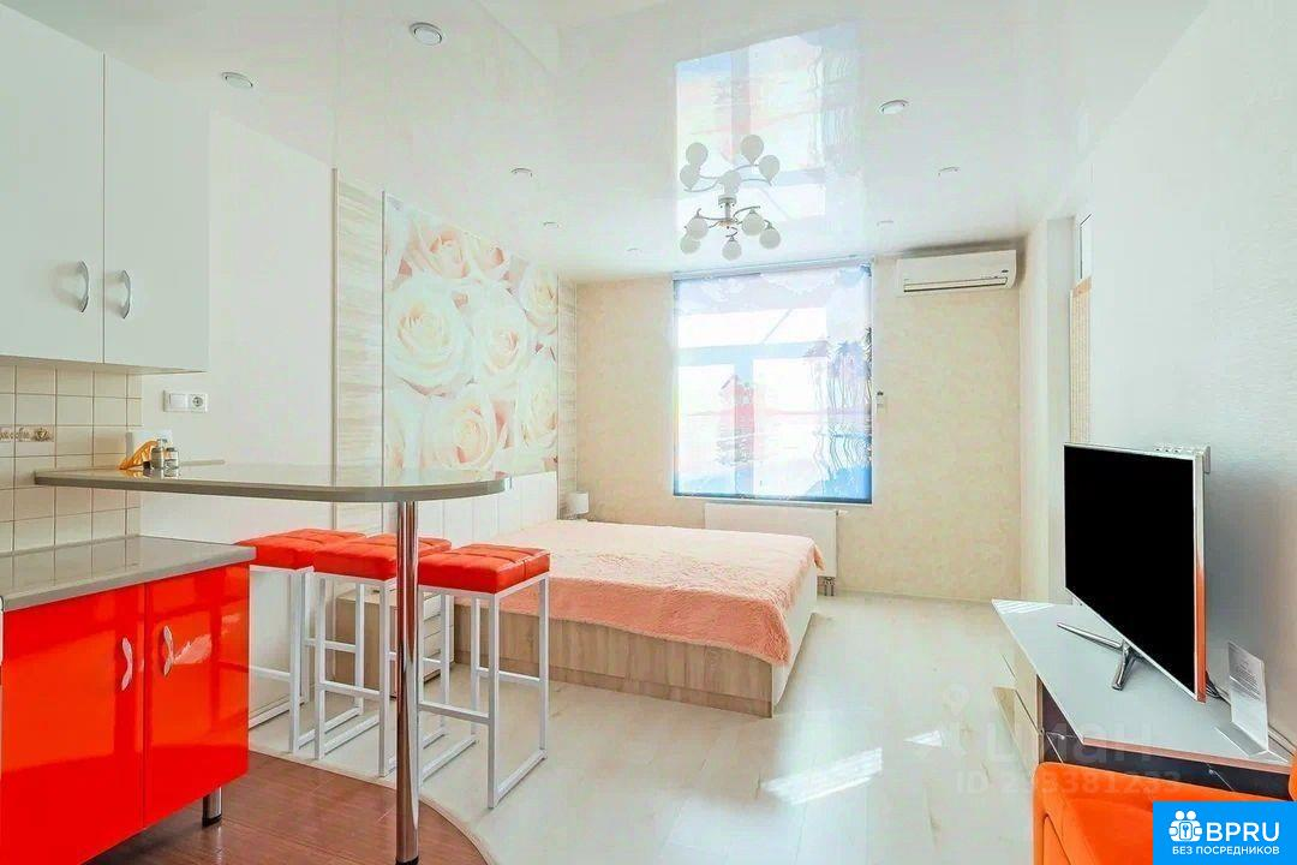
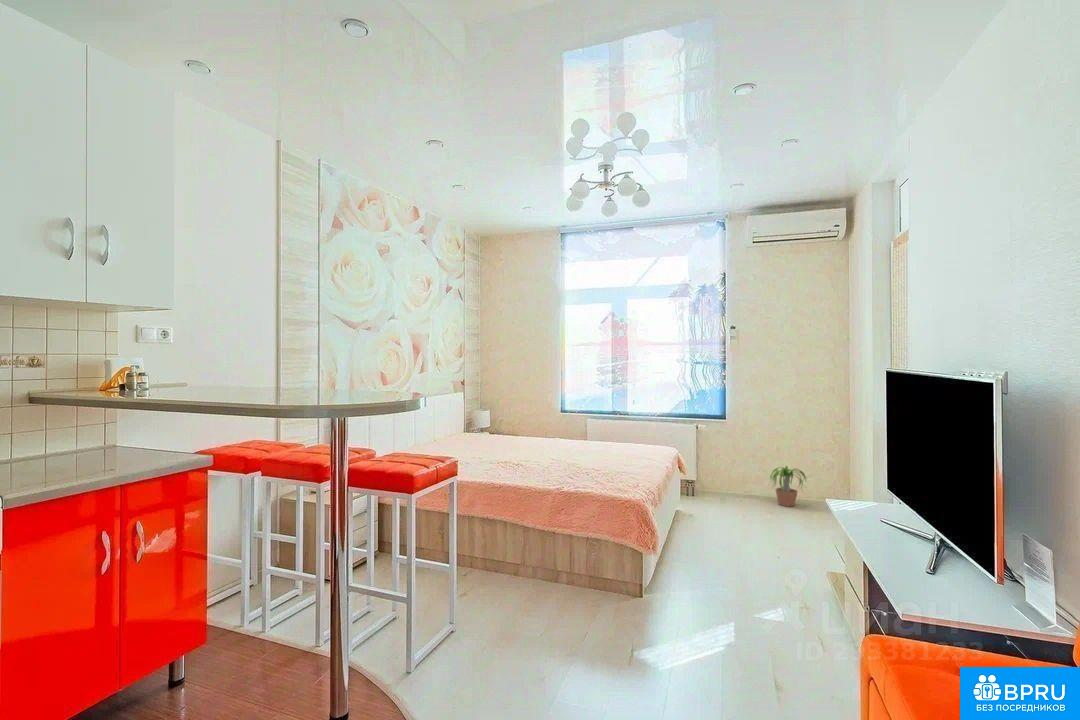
+ potted plant (788, 485)
